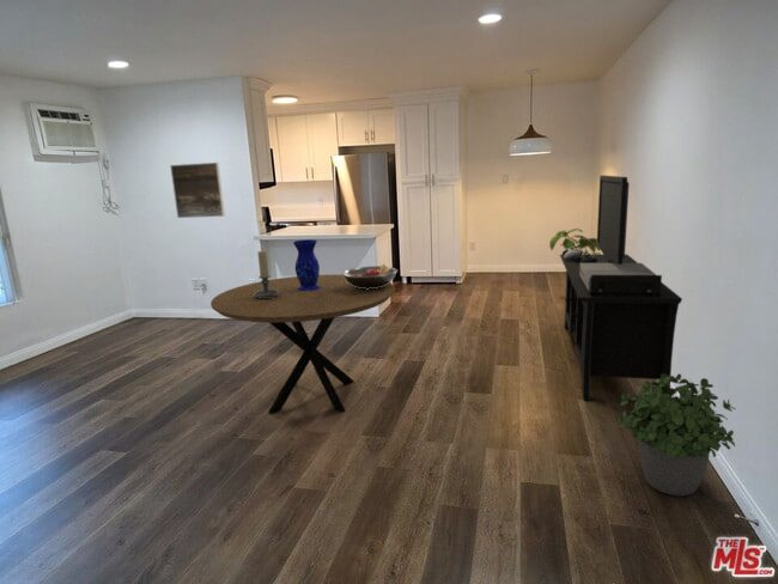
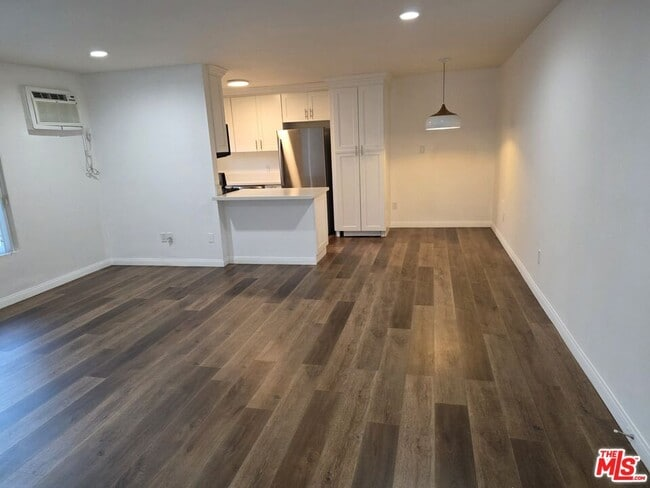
- potted plant (673, 431)
- dining table (309, 345)
- vase (306, 264)
- house plant (583, 254)
- fruit bowl (370, 276)
- media console (607, 270)
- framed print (197, 190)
- candle holder (265, 273)
